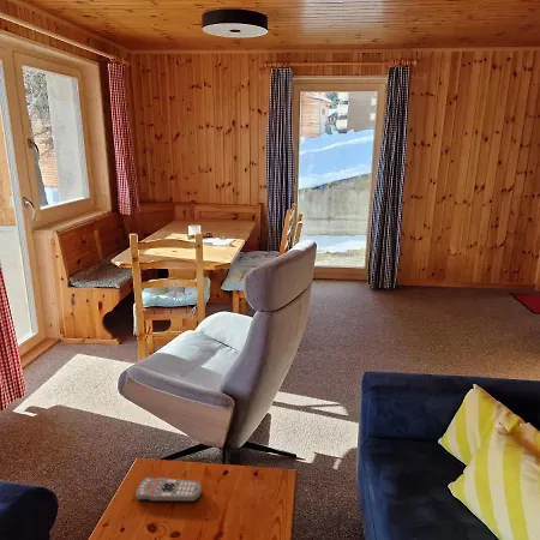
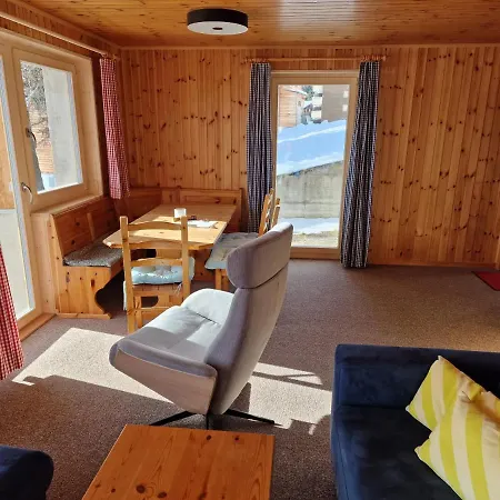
- remote control (169, 490)
